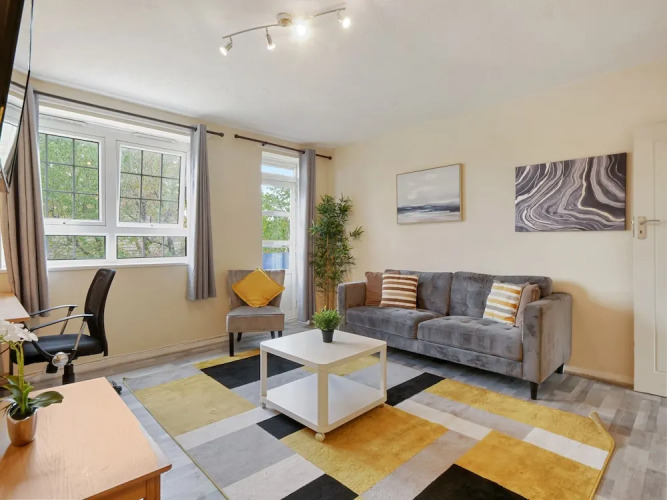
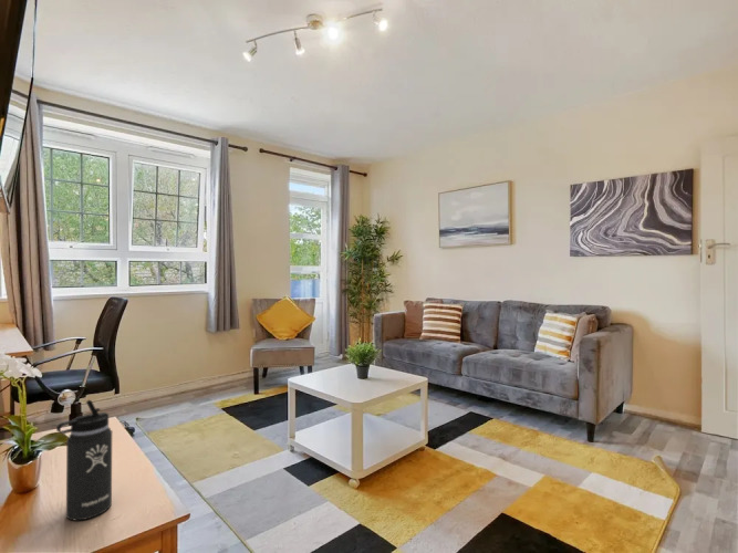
+ thermos bottle (84, 456)
